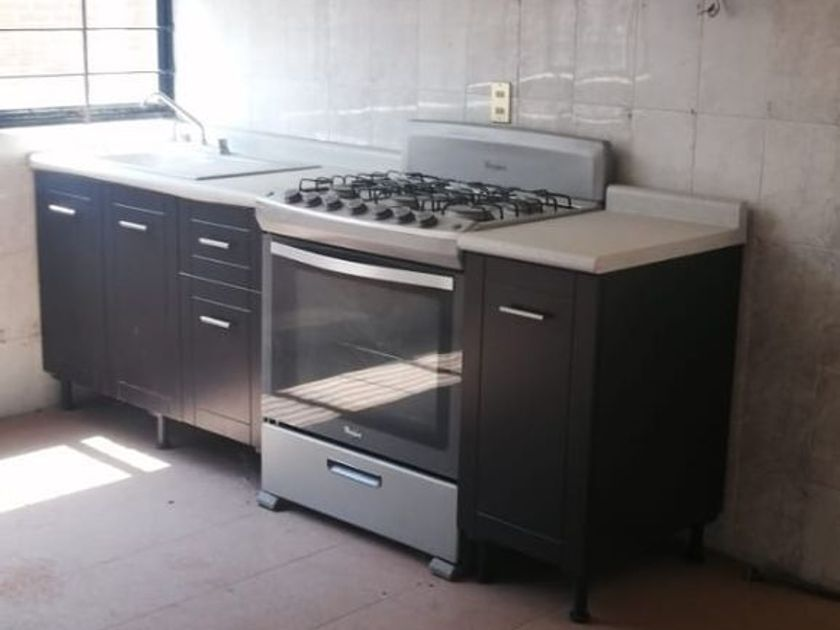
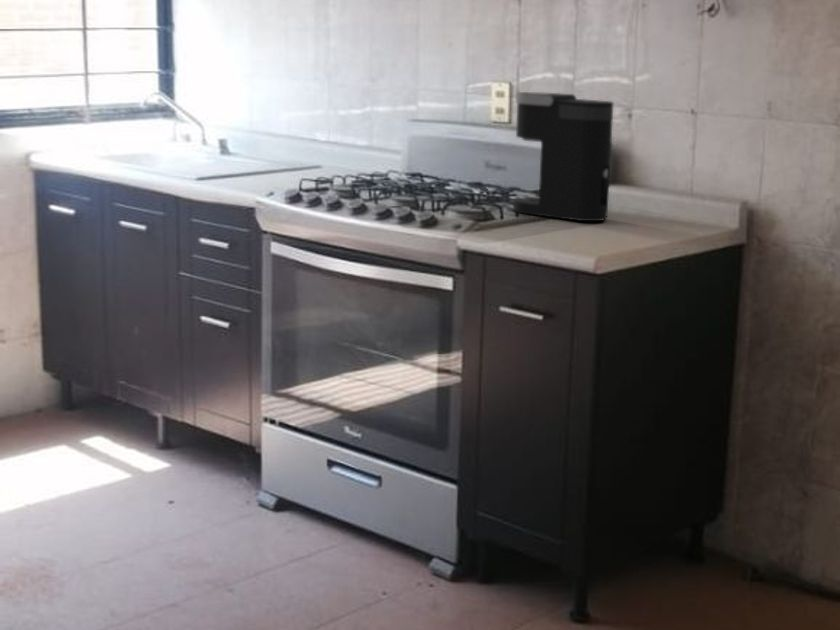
+ coffee maker (561, 155)
